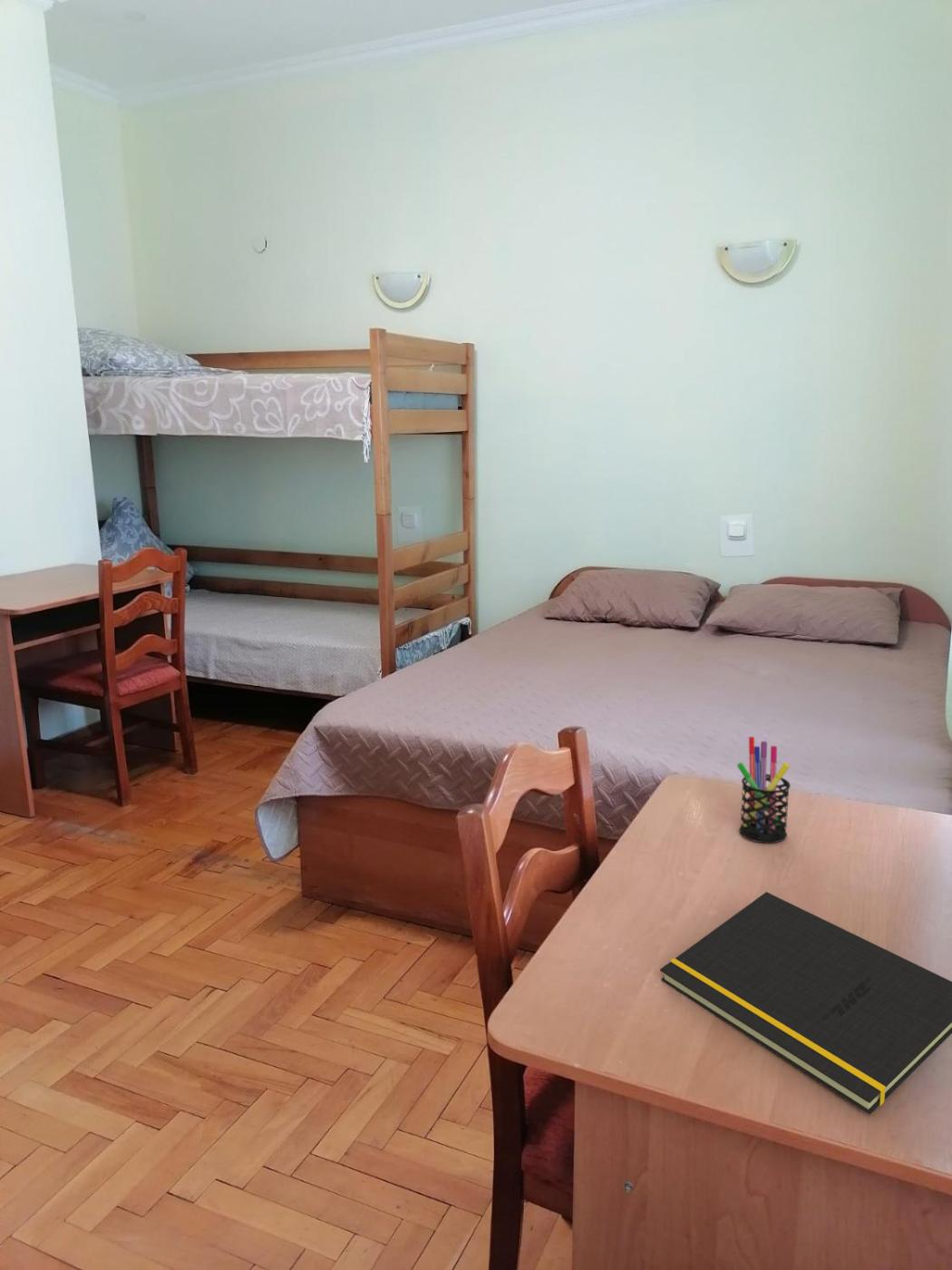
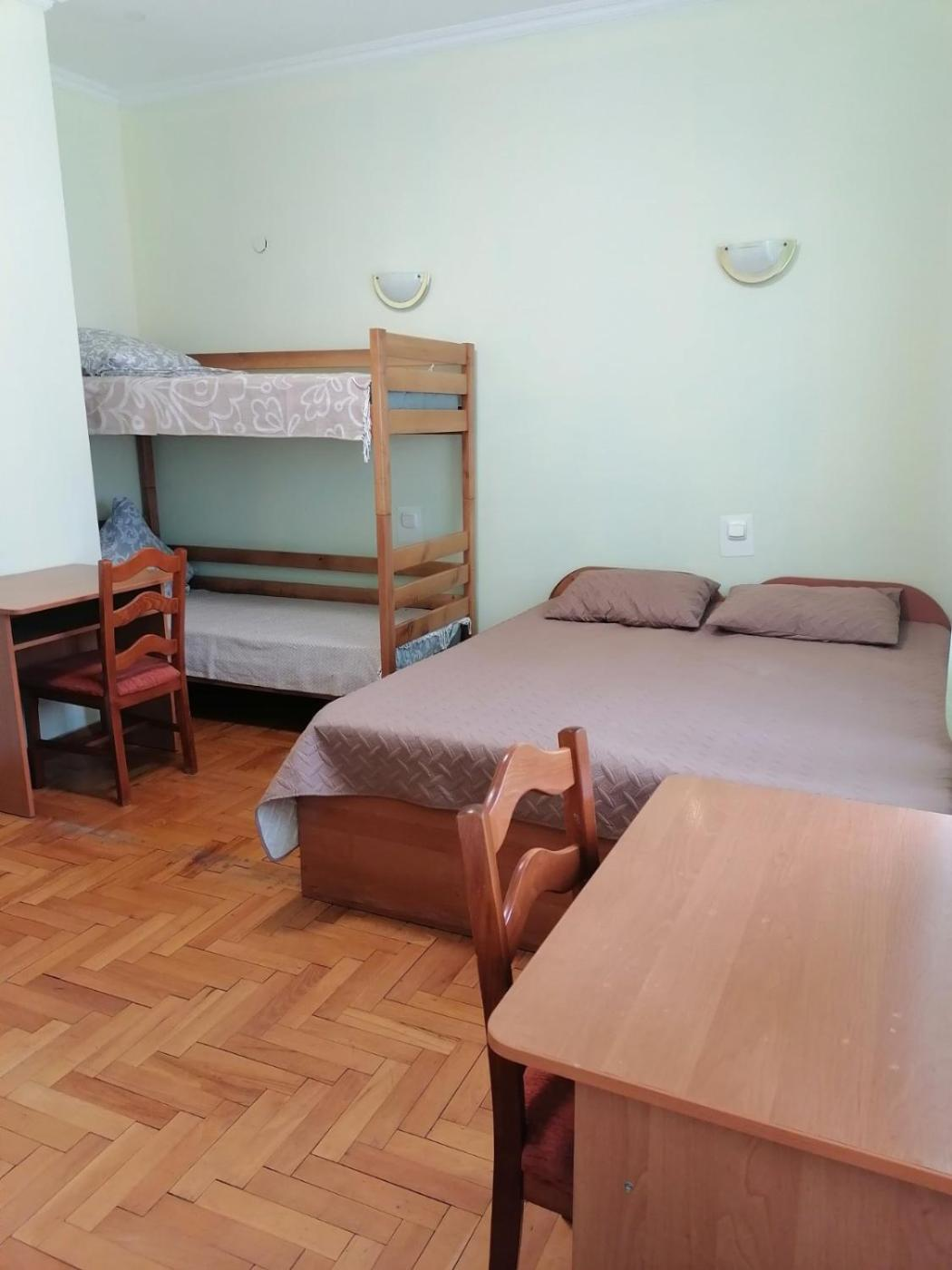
- notepad (811, 987)
- pen holder (759, 788)
